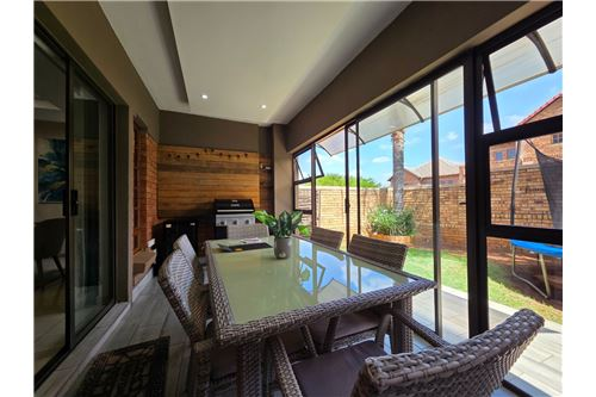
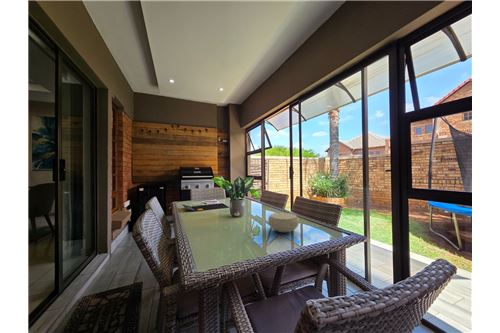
+ bowl (283, 223)
